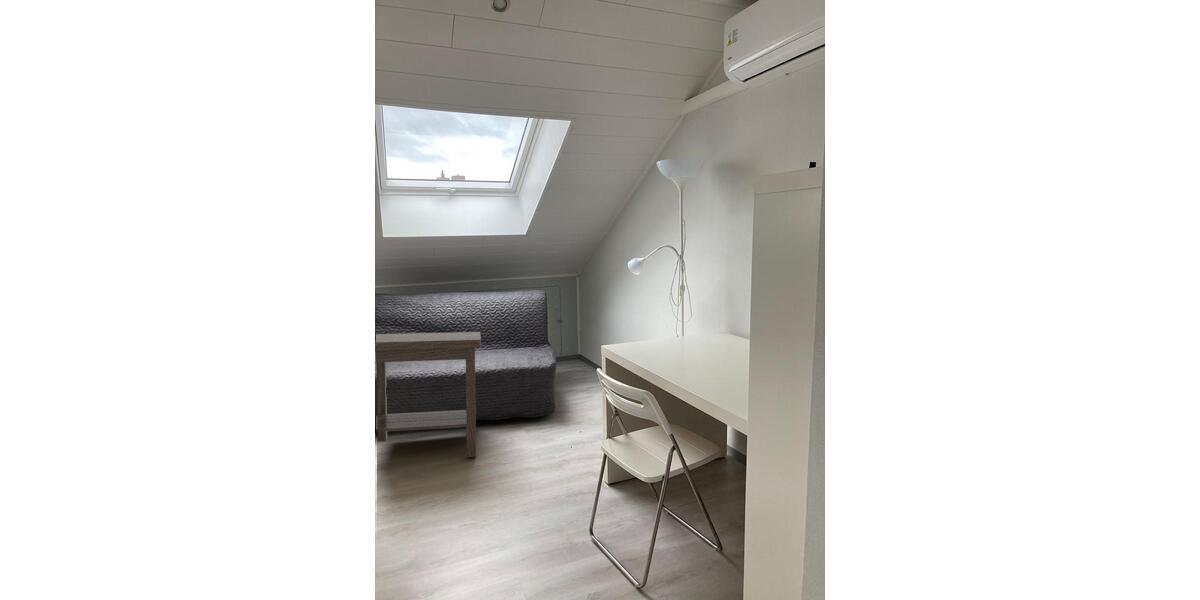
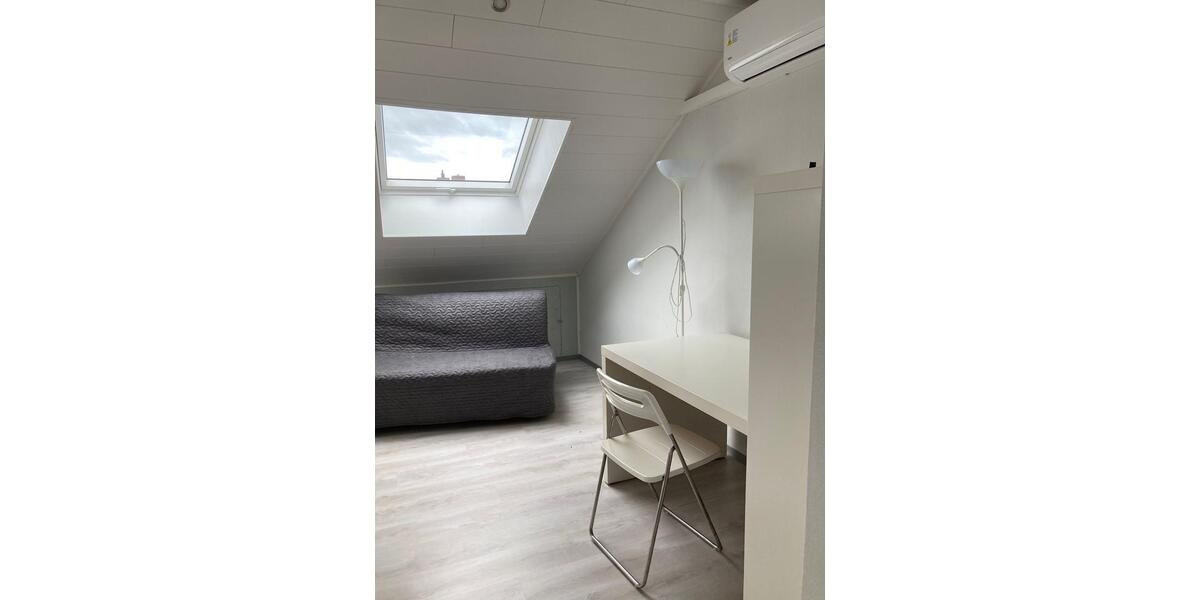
- side table (424, 412)
